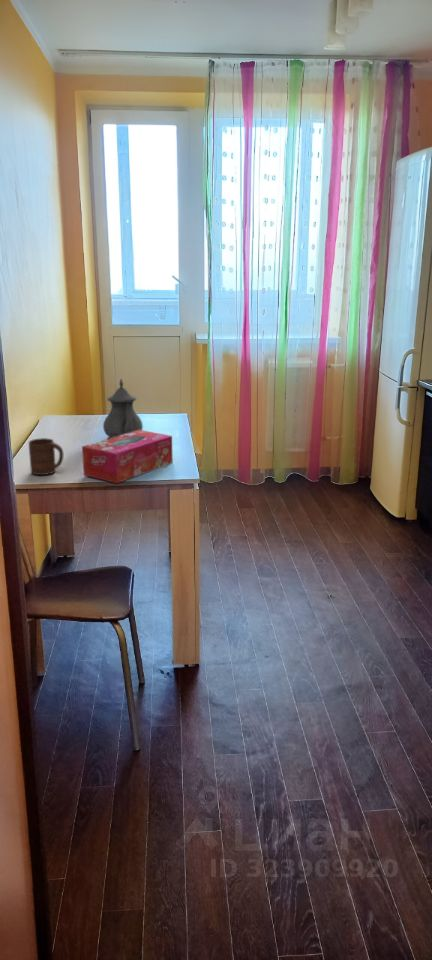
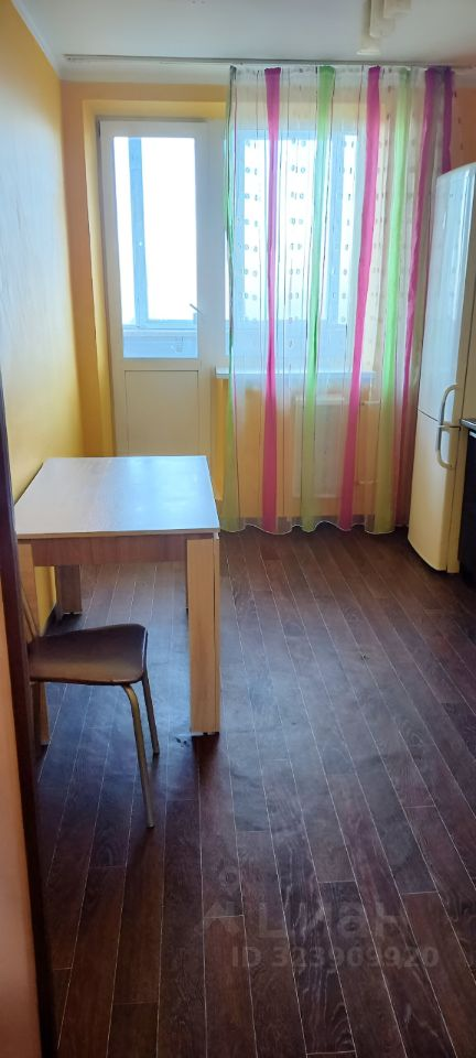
- tissue box (128, 454)
- cup (46, 456)
- teapot (122, 410)
